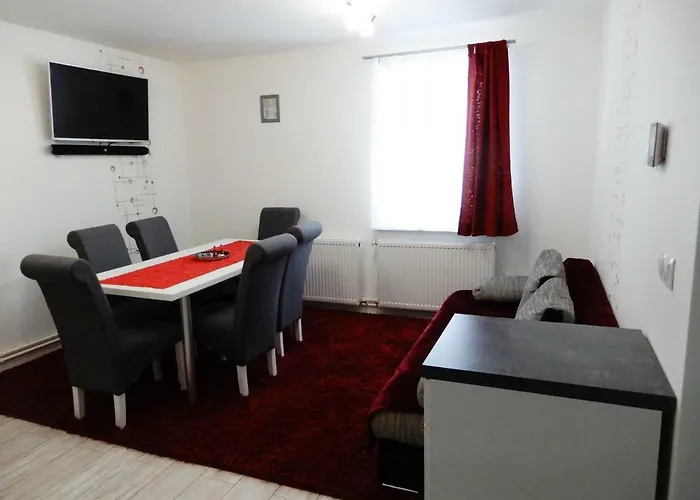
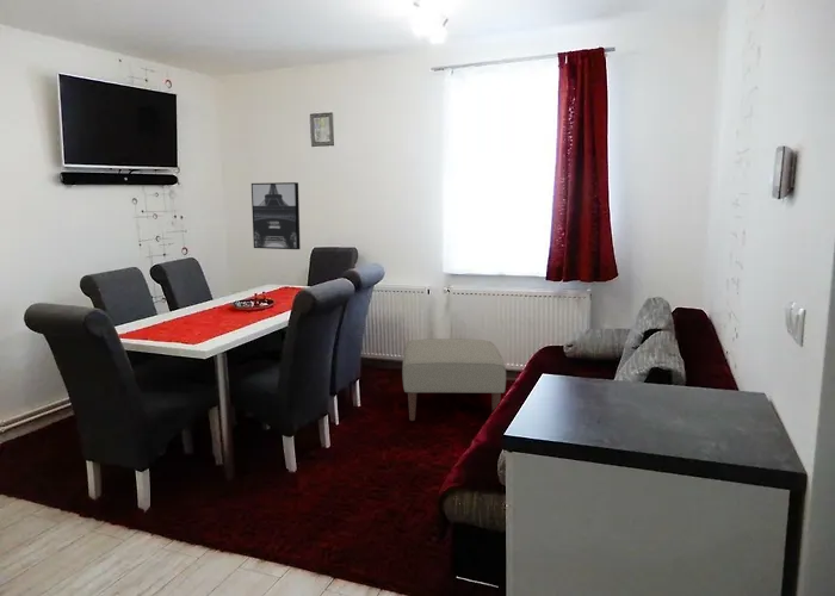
+ wall art (274, 216)
+ ottoman (451, 375)
